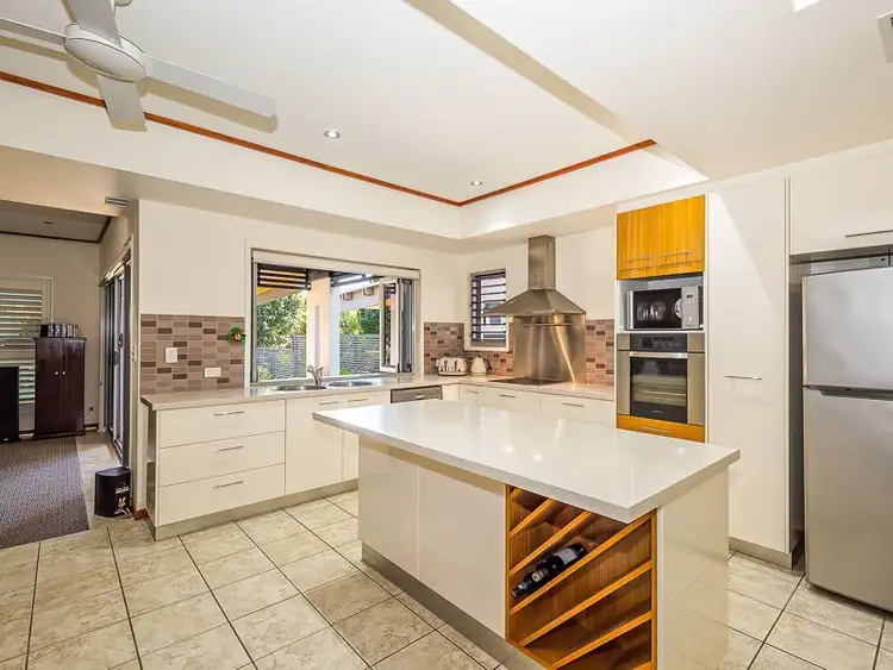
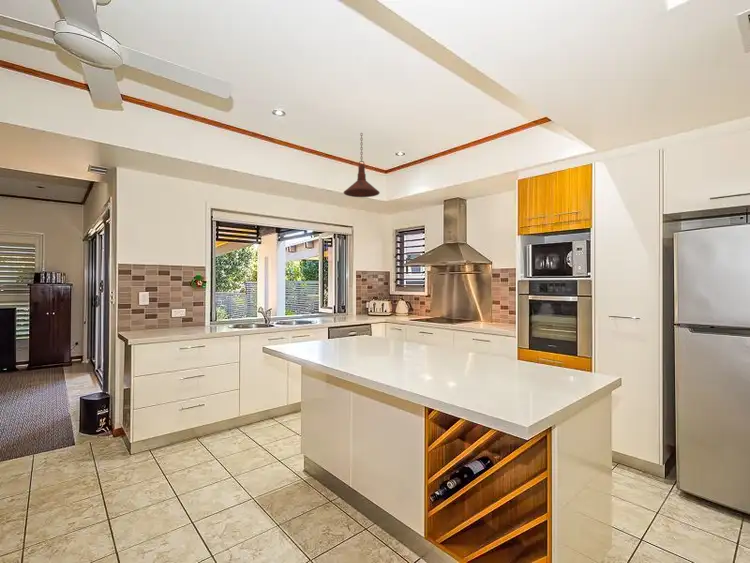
+ pendant light (361, 161)
